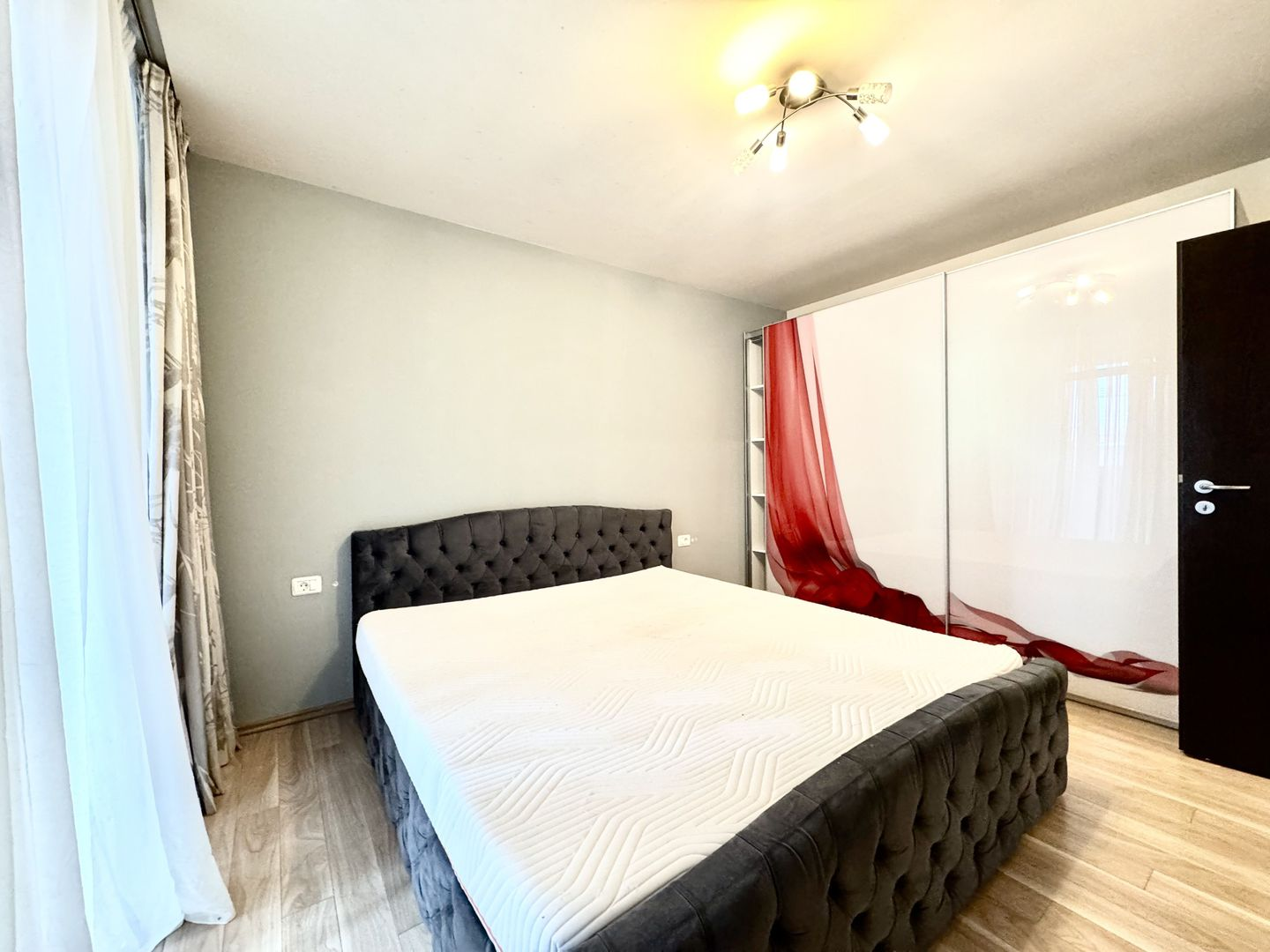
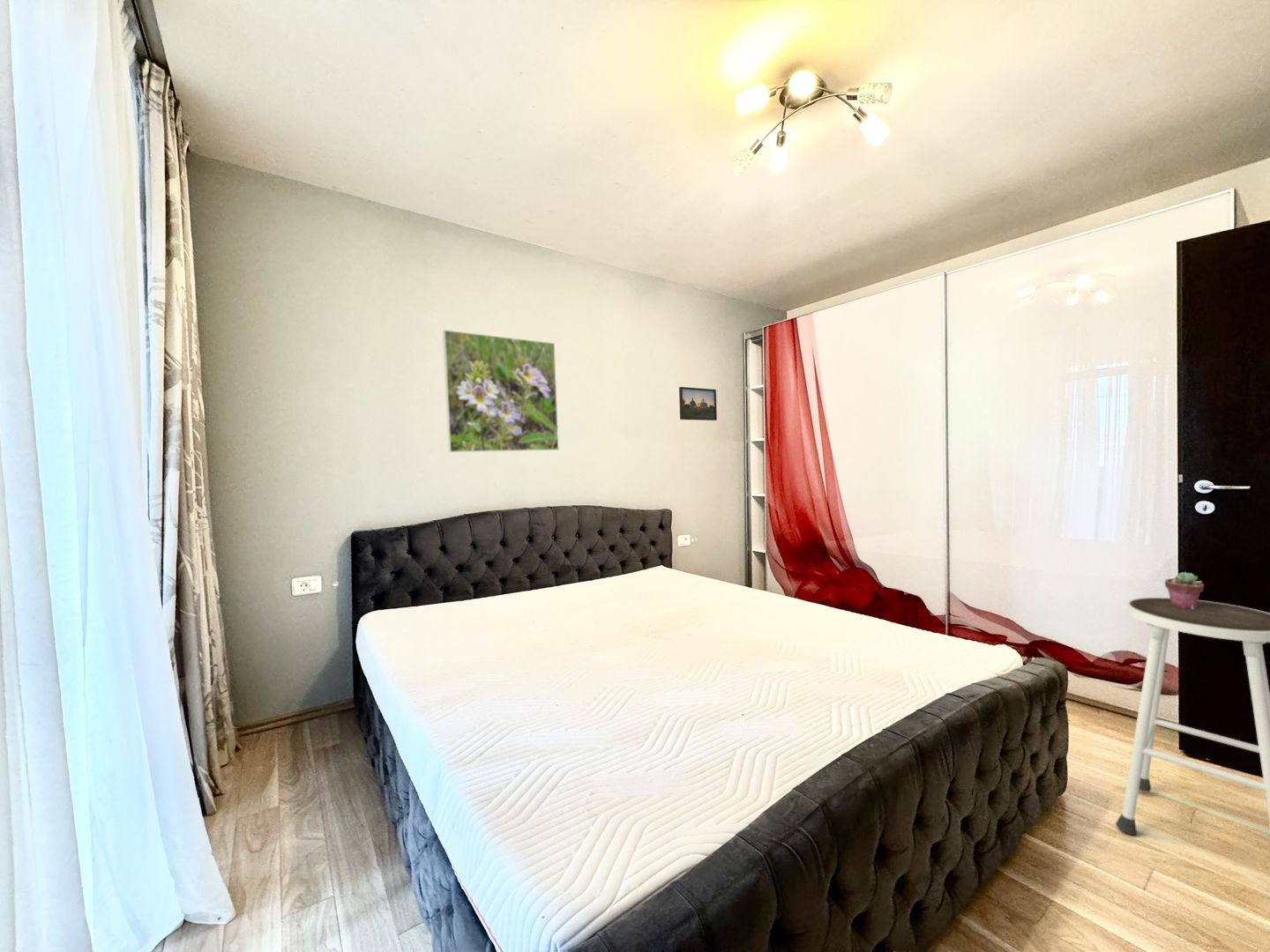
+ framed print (504, 394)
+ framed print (698, 404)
+ stool (1203, 731)
+ potted succulent (1184, 588)
